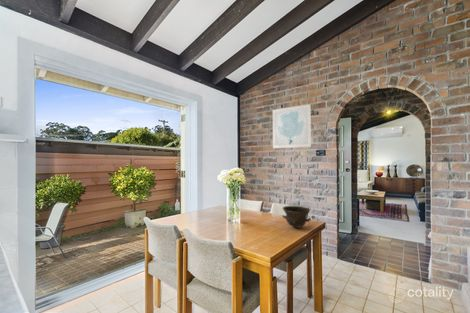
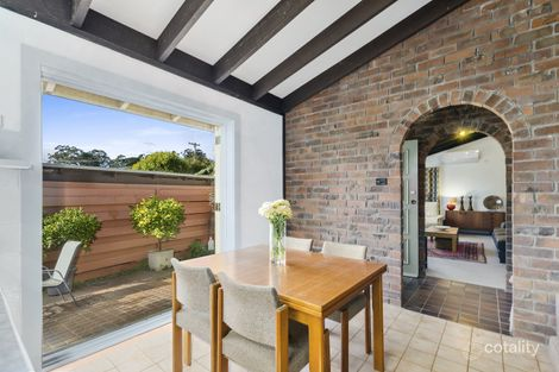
- wall art (290, 127)
- bowl (296, 217)
